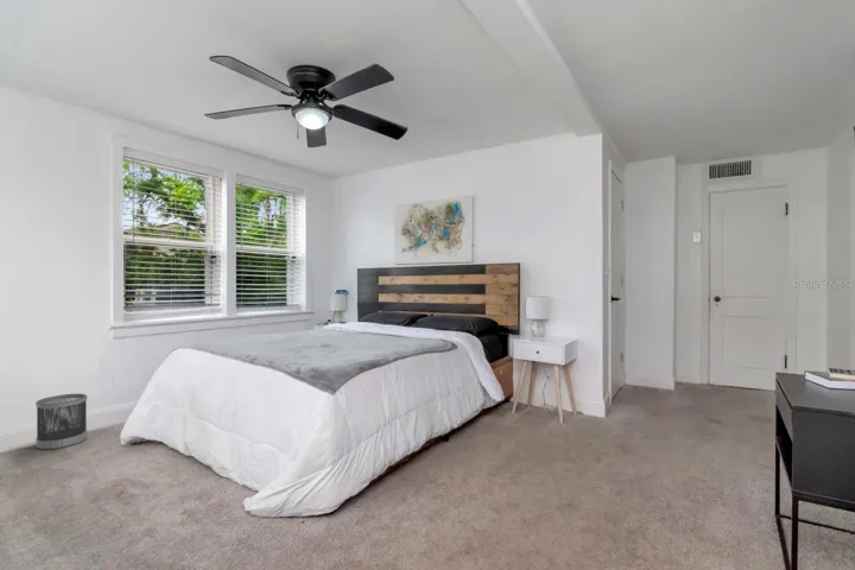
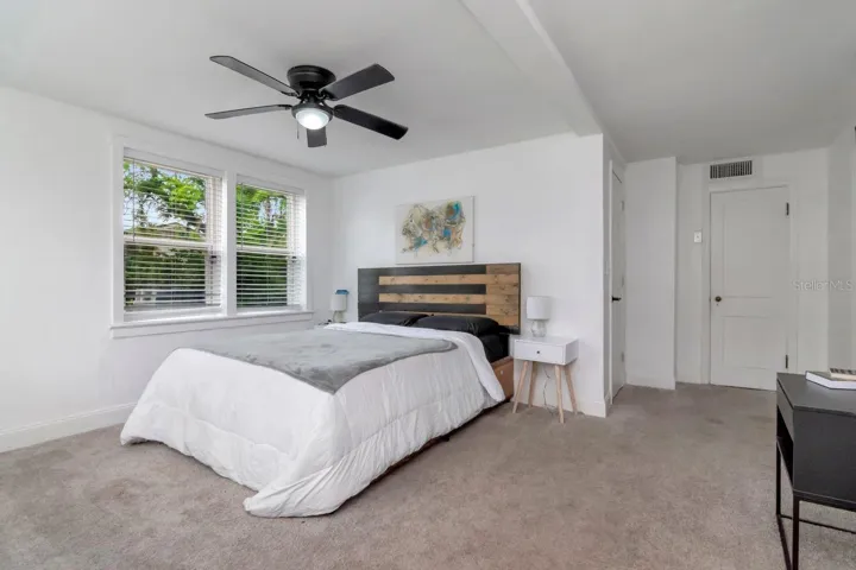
- wastebasket (62, 420)
